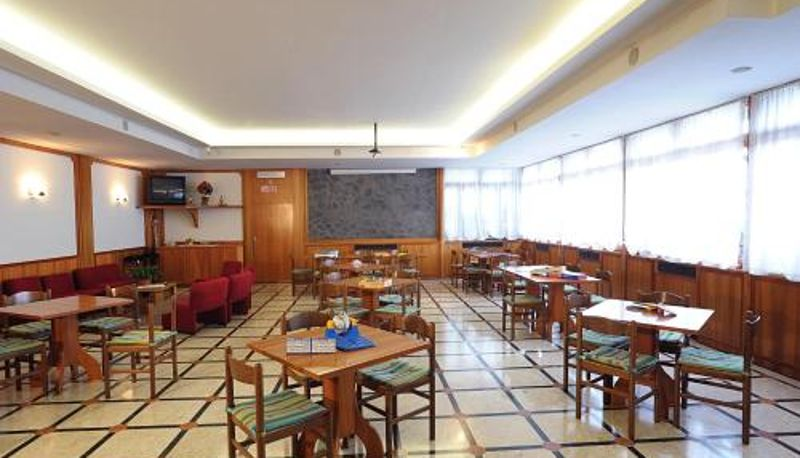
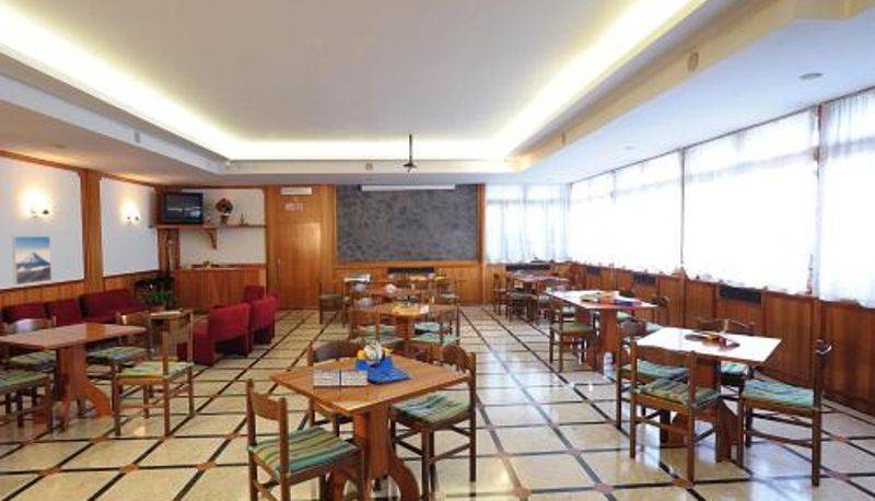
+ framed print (32, 259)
